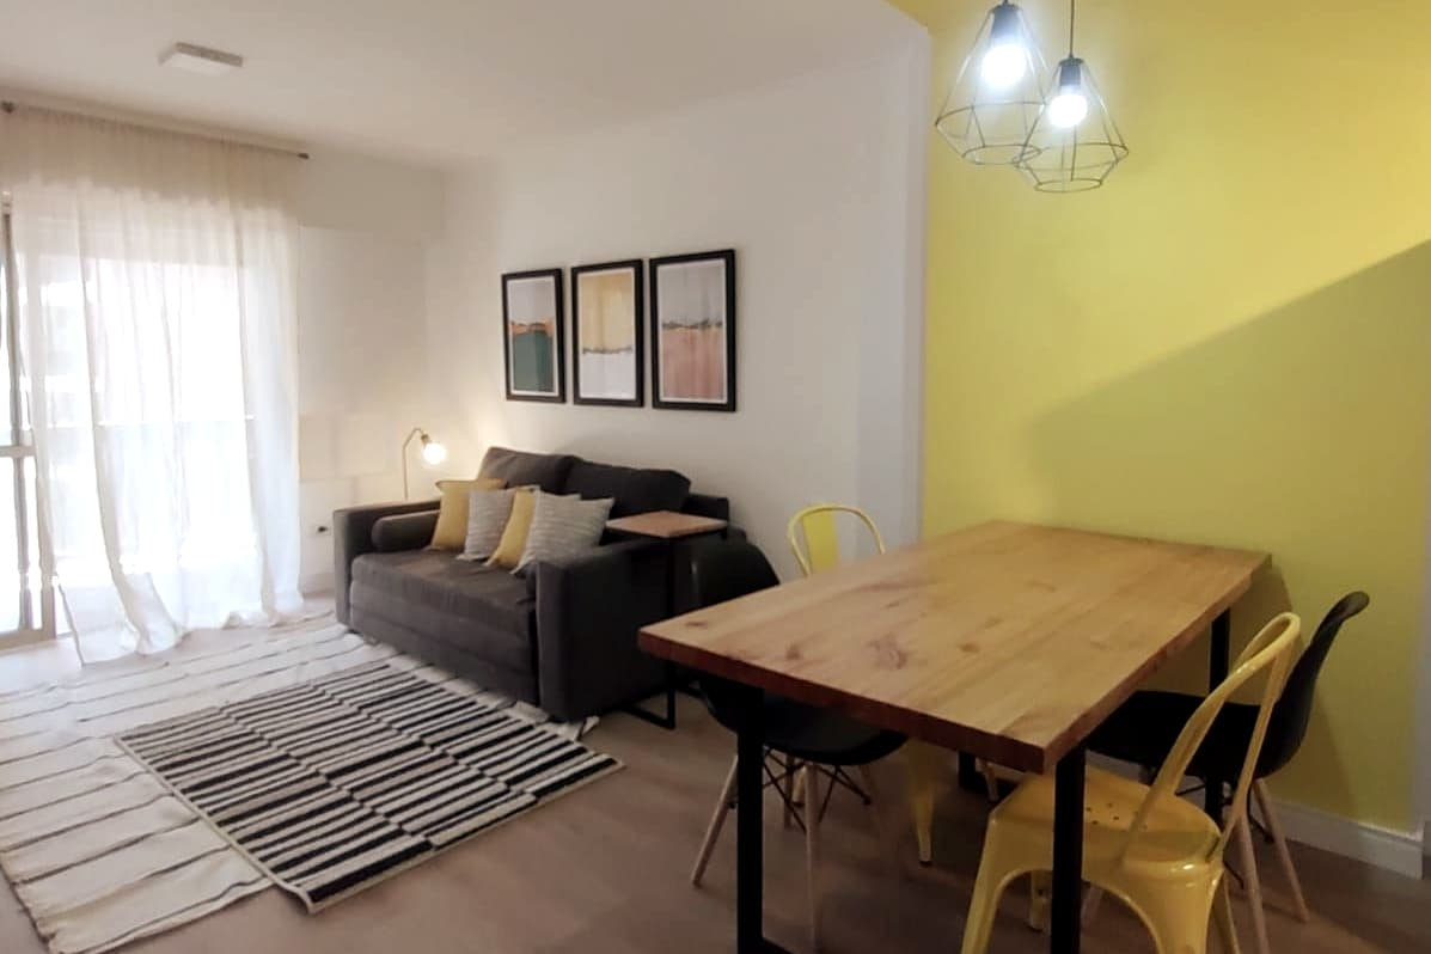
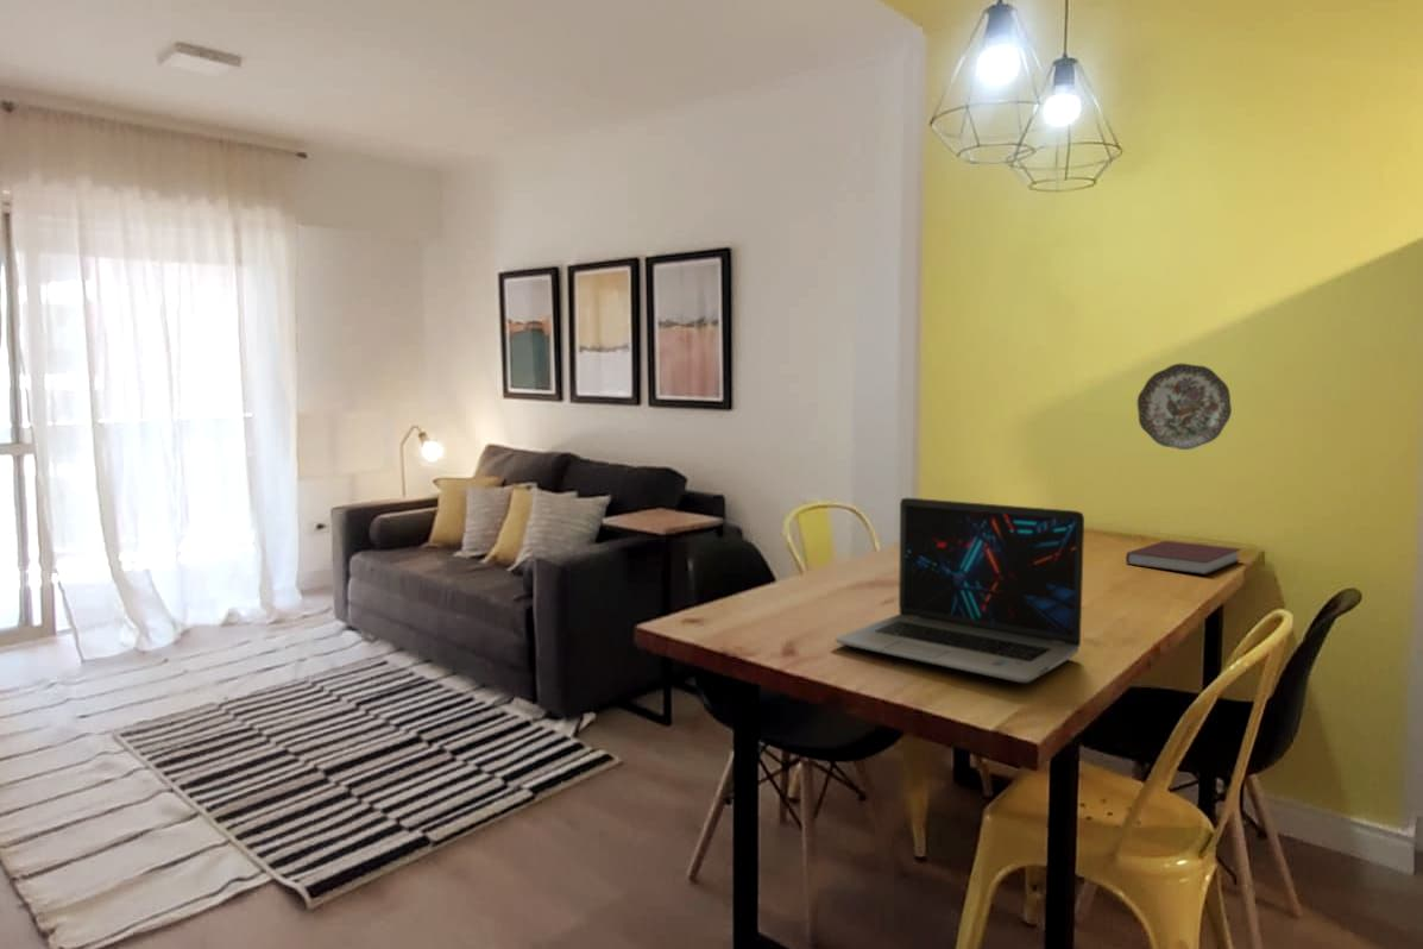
+ decorative plate (1183, 406)
+ laptop (956, 582)
+ notebook (1183, 557)
